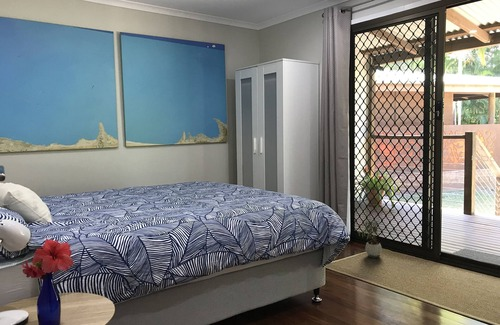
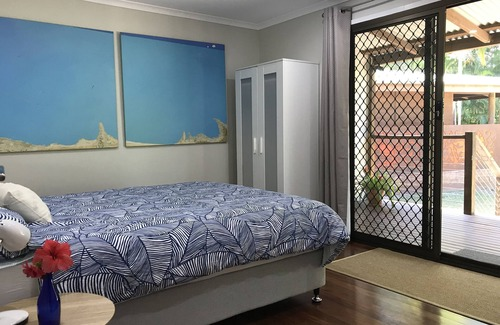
- potted plant (370, 238)
